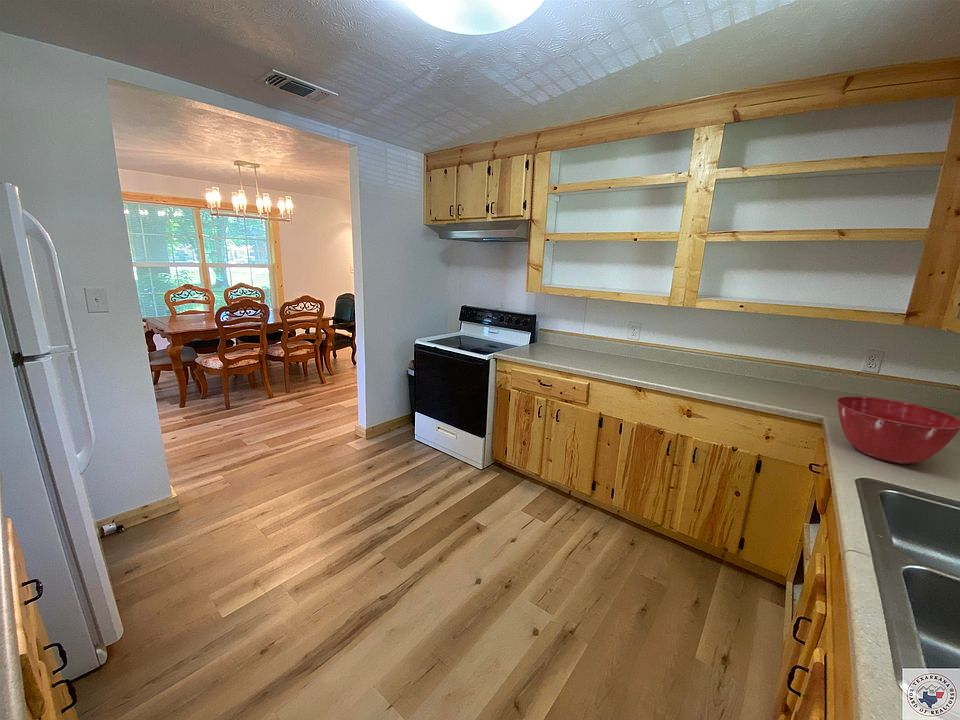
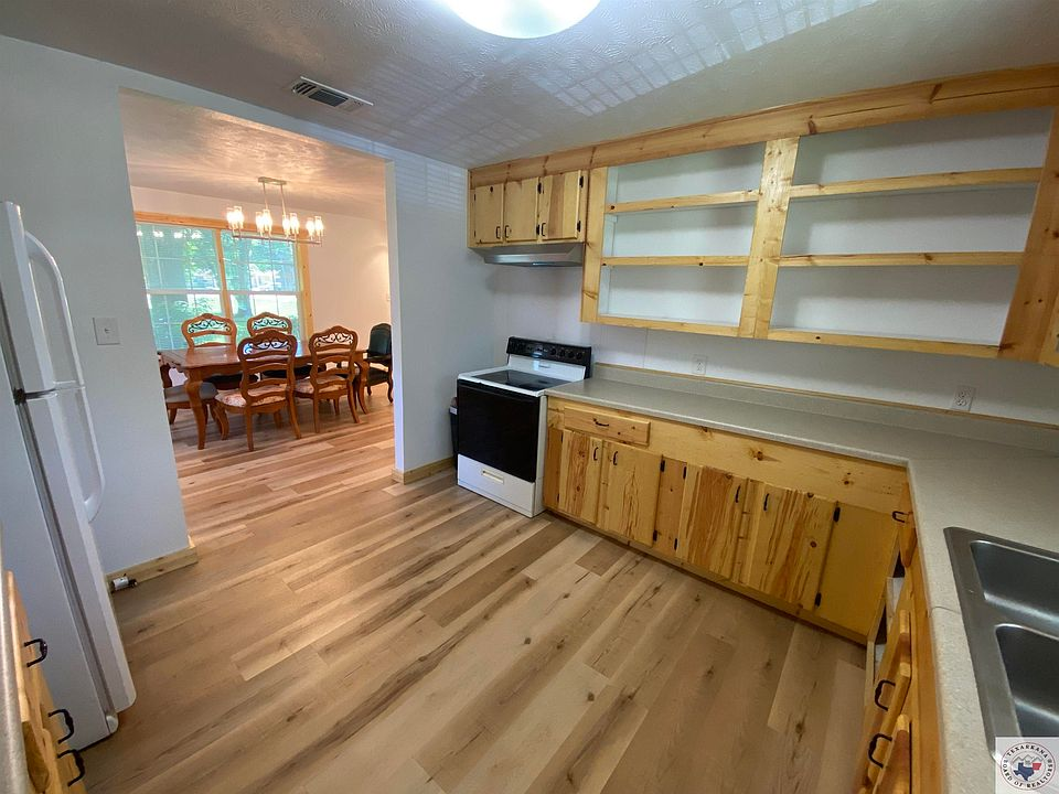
- mixing bowl (889, 432)
